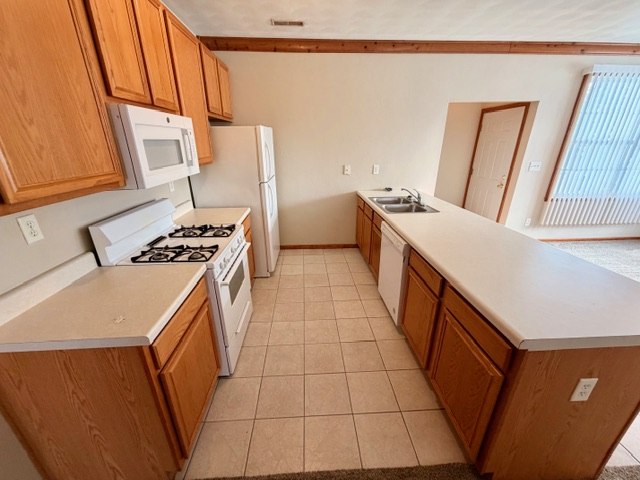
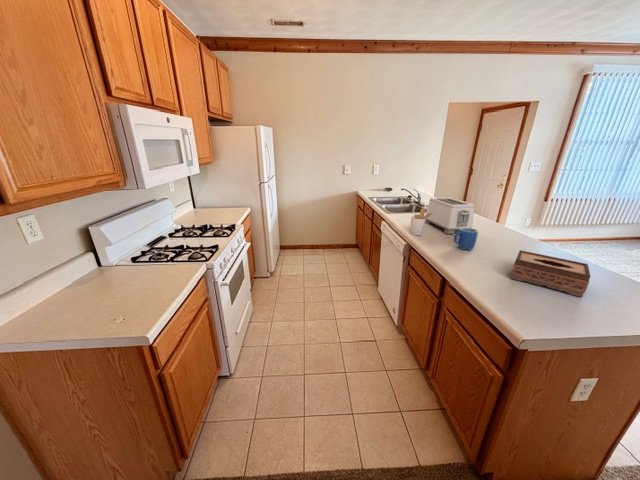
+ toaster (449, 214)
+ tissue box (547, 271)
+ mug (465, 239)
+ utensil holder (421, 222)
